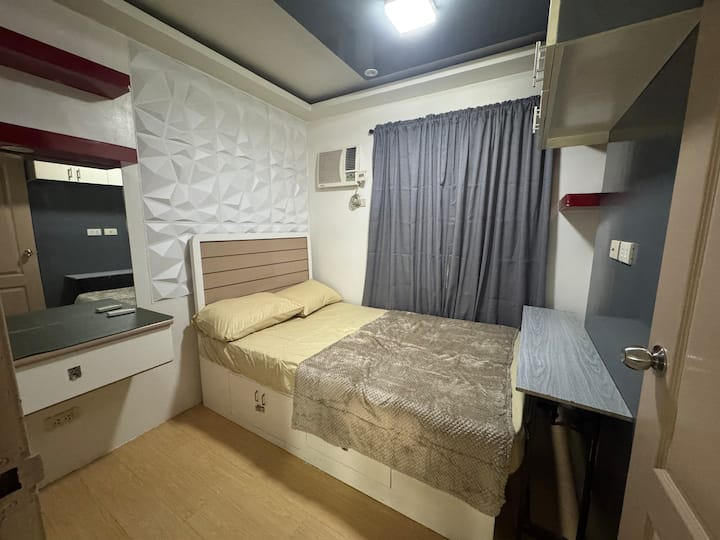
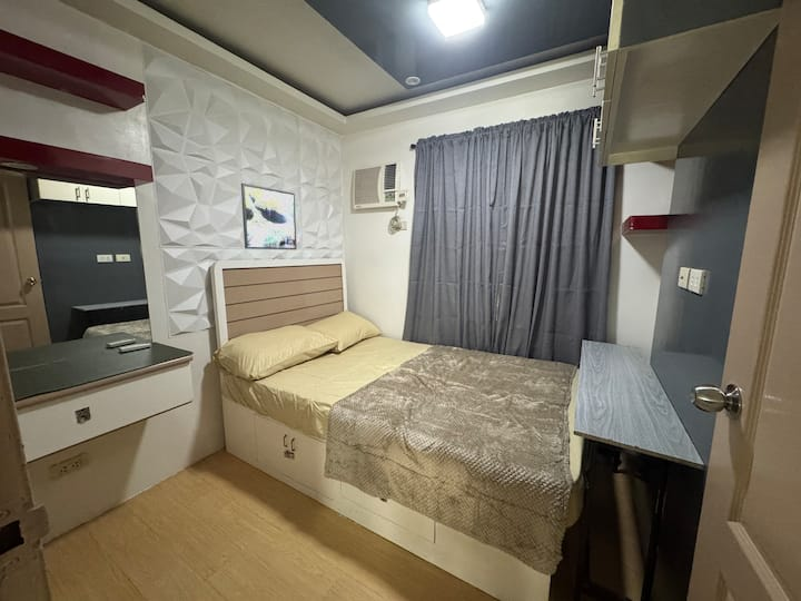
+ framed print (270, 219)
